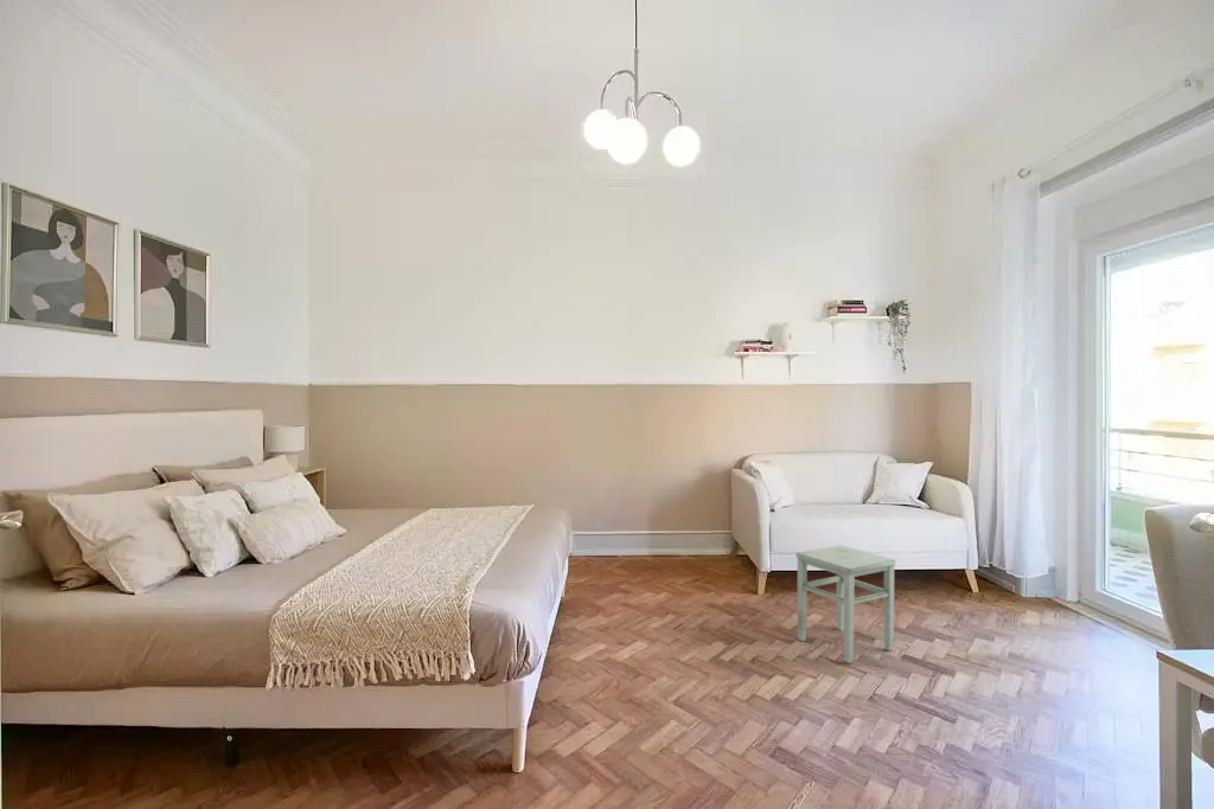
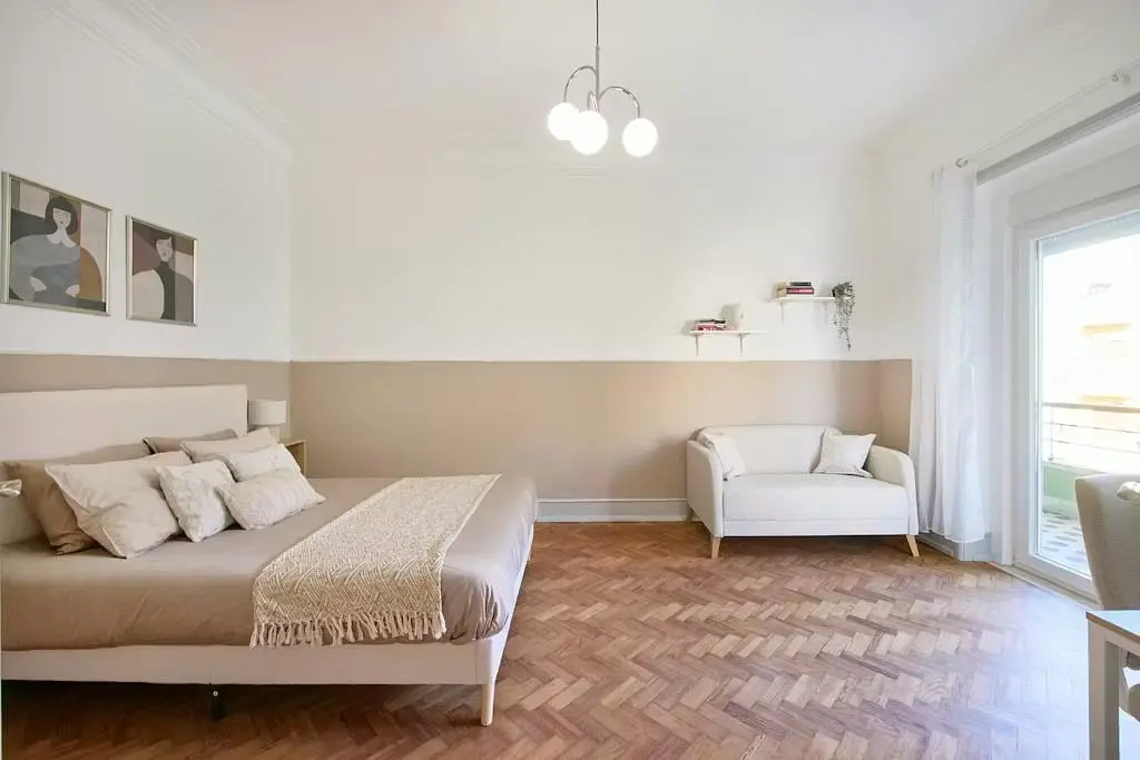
- stool (844, 599)
